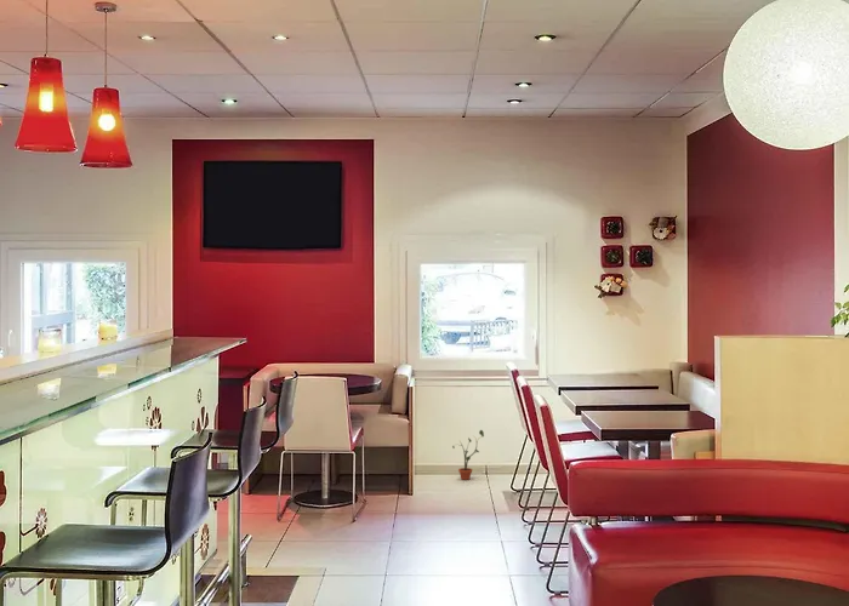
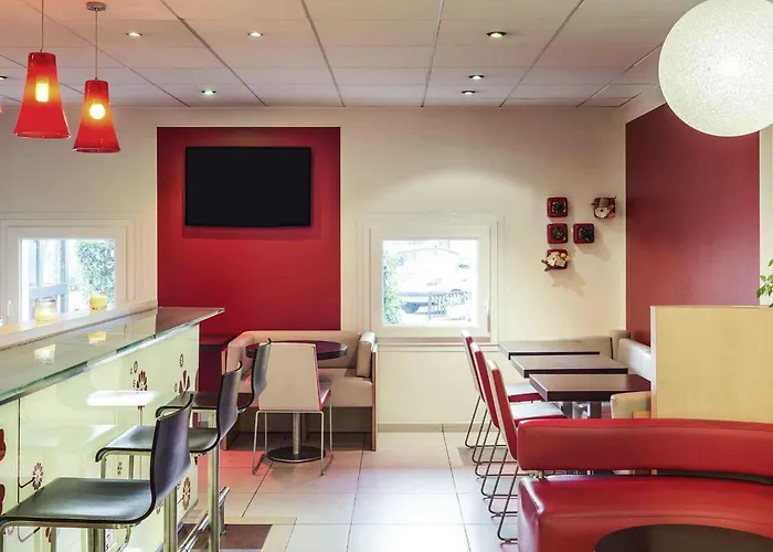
- potted plant (468, 456)
